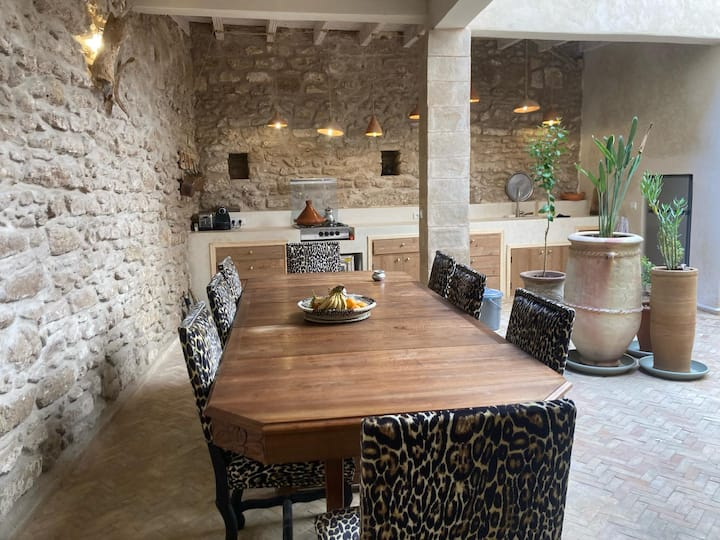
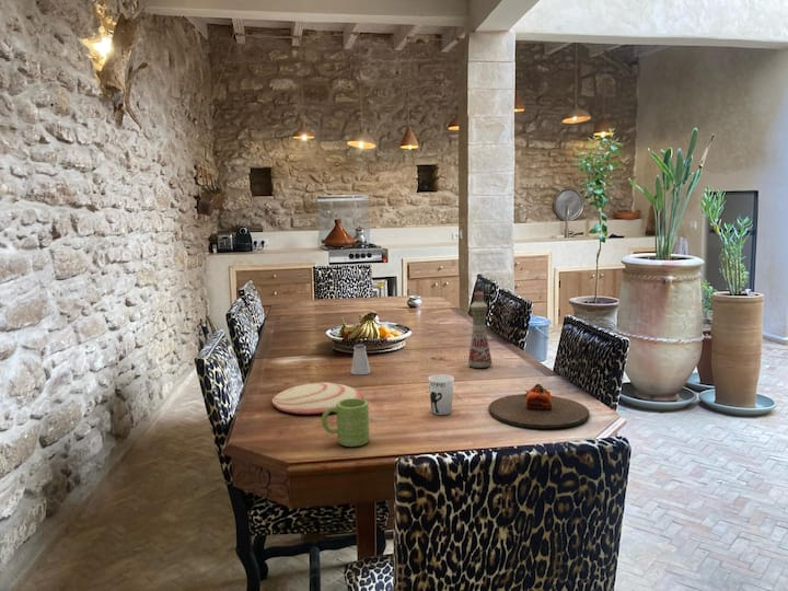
+ saltshaker (360, 358)
+ cup (441, 394)
+ mug (345, 422)
+ bottle (479, 328)
+ plate (317, 394)
+ plate (537, 397)
